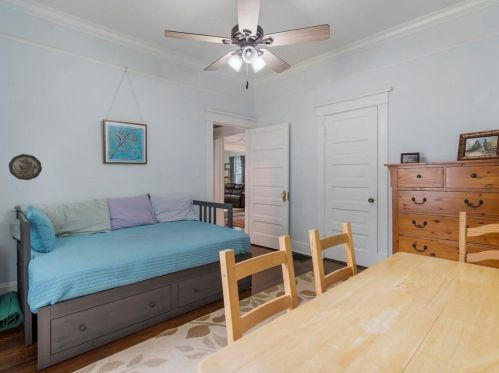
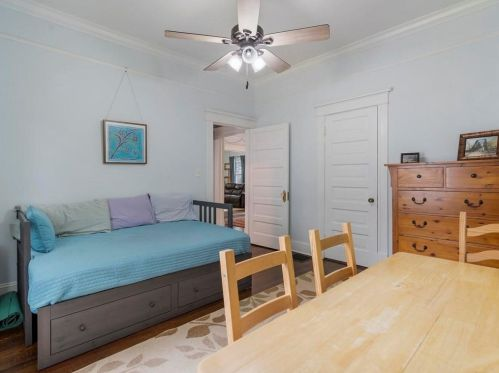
- decorative plate (25, 167)
